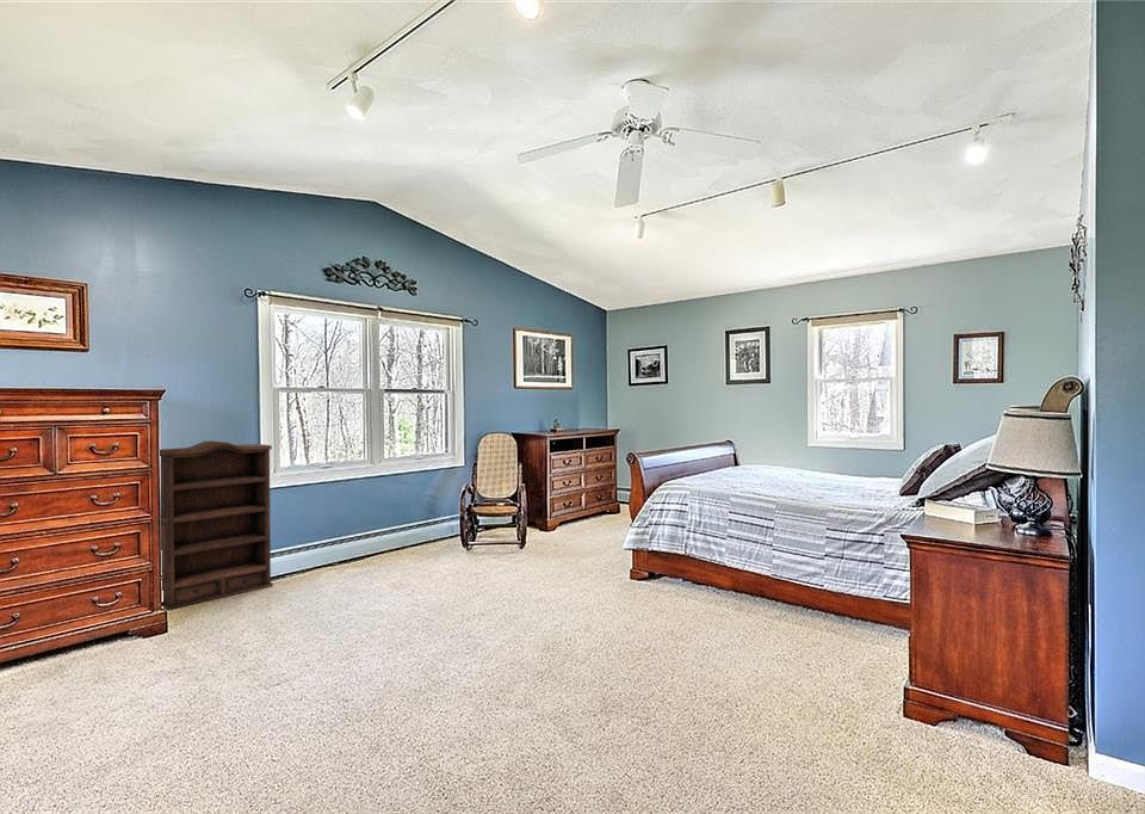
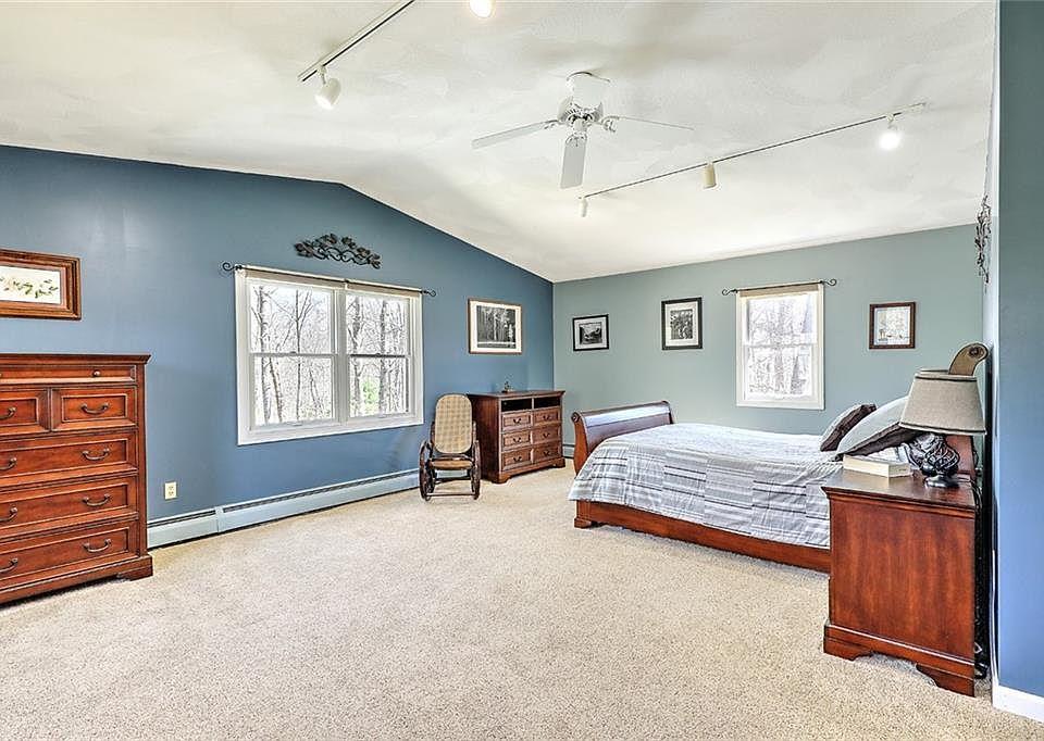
- bookshelf (216, 518)
